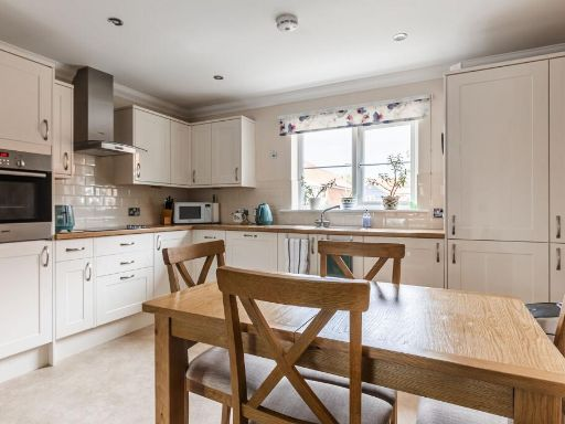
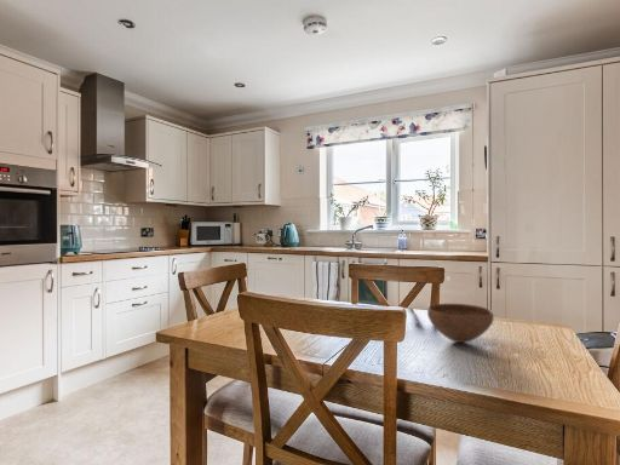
+ bowl (459, 325)
